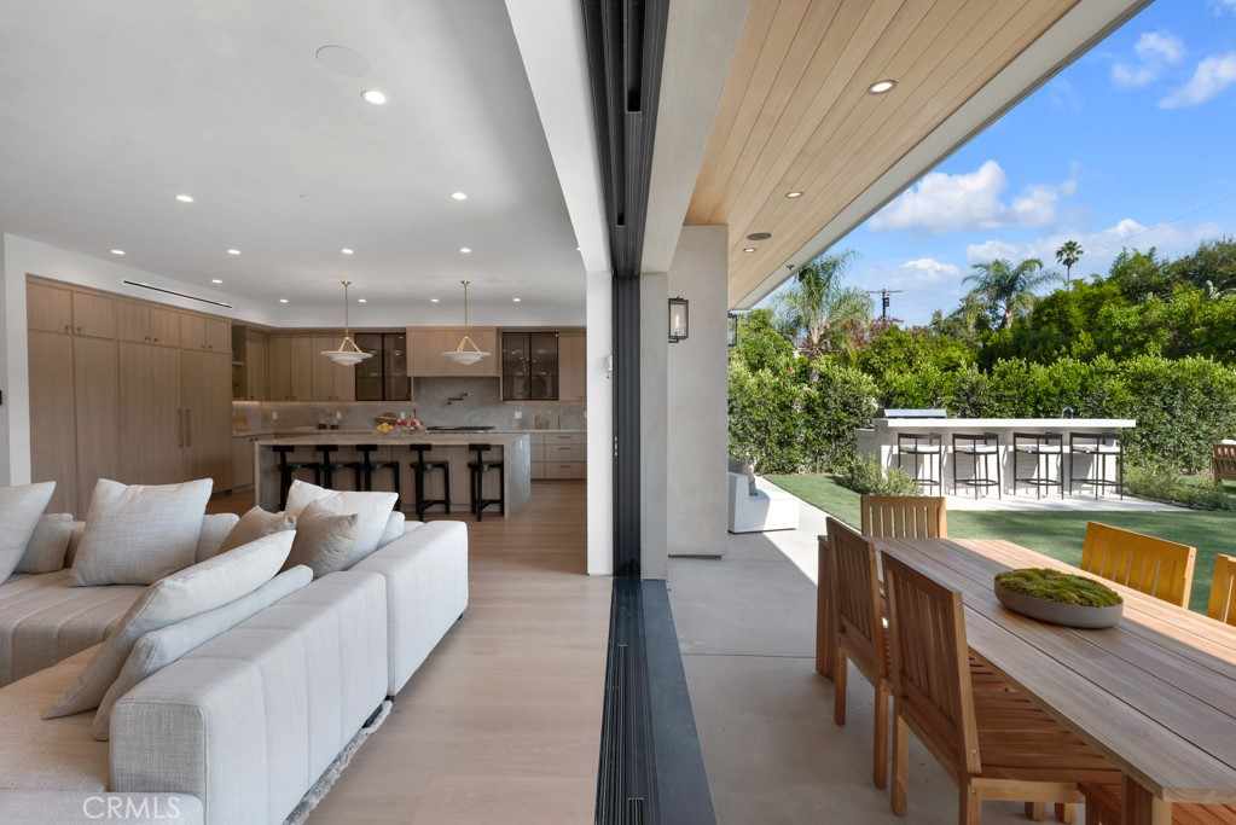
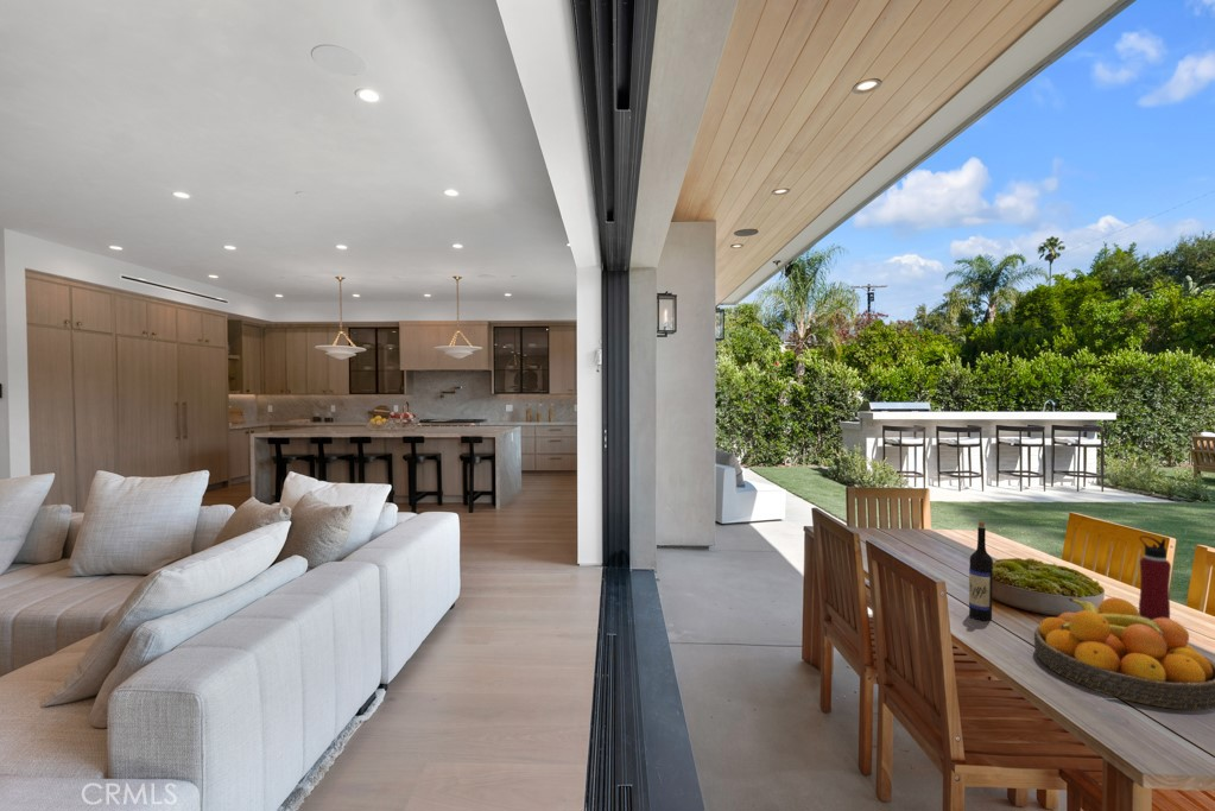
+ fruit bowl (1122, 640)
+ wine bottle (981, 569)
+ water bottle (1154, 577)
